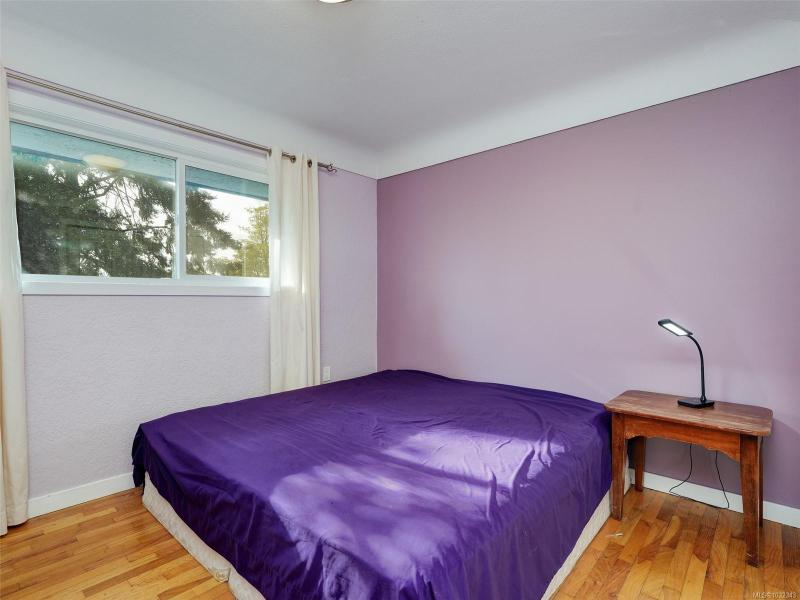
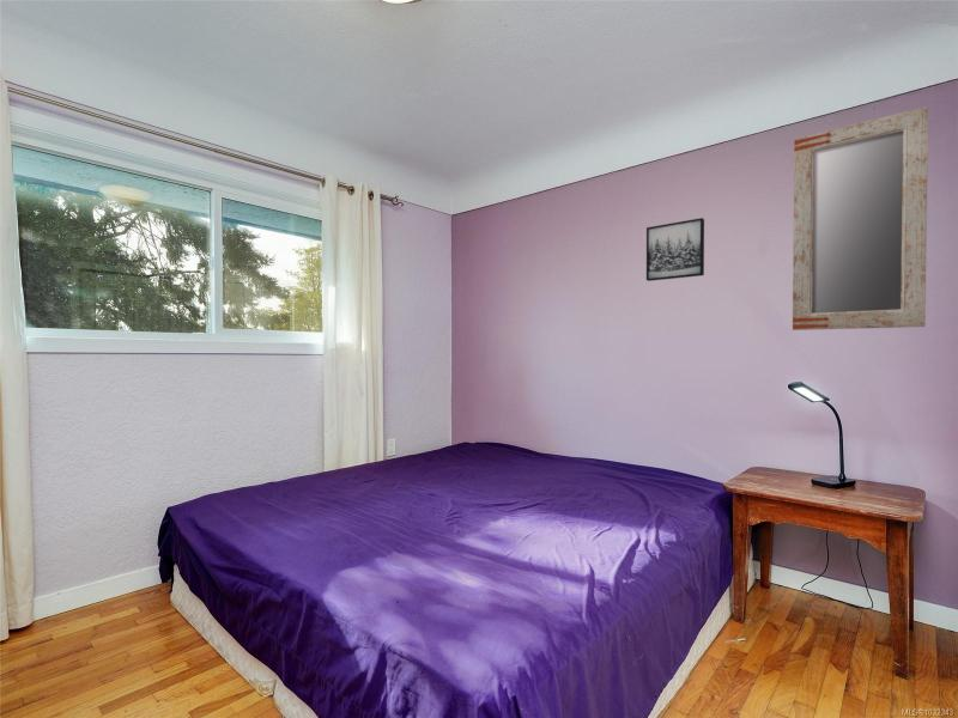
+ home mirror (855, 226)
+ wall art (674, 250)
